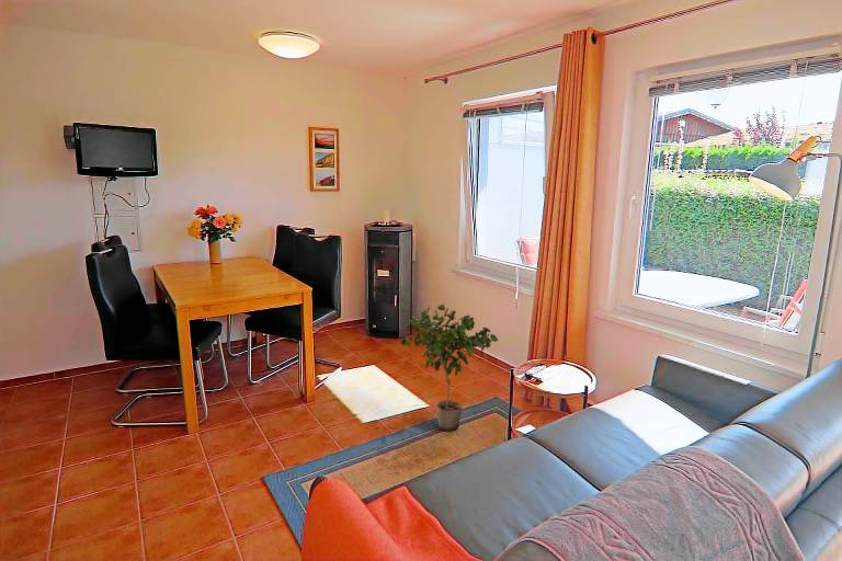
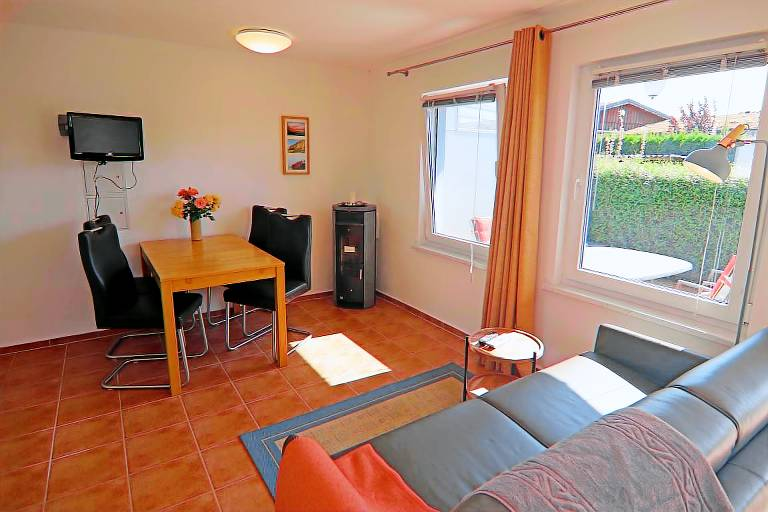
- potted plant (446, 370)
